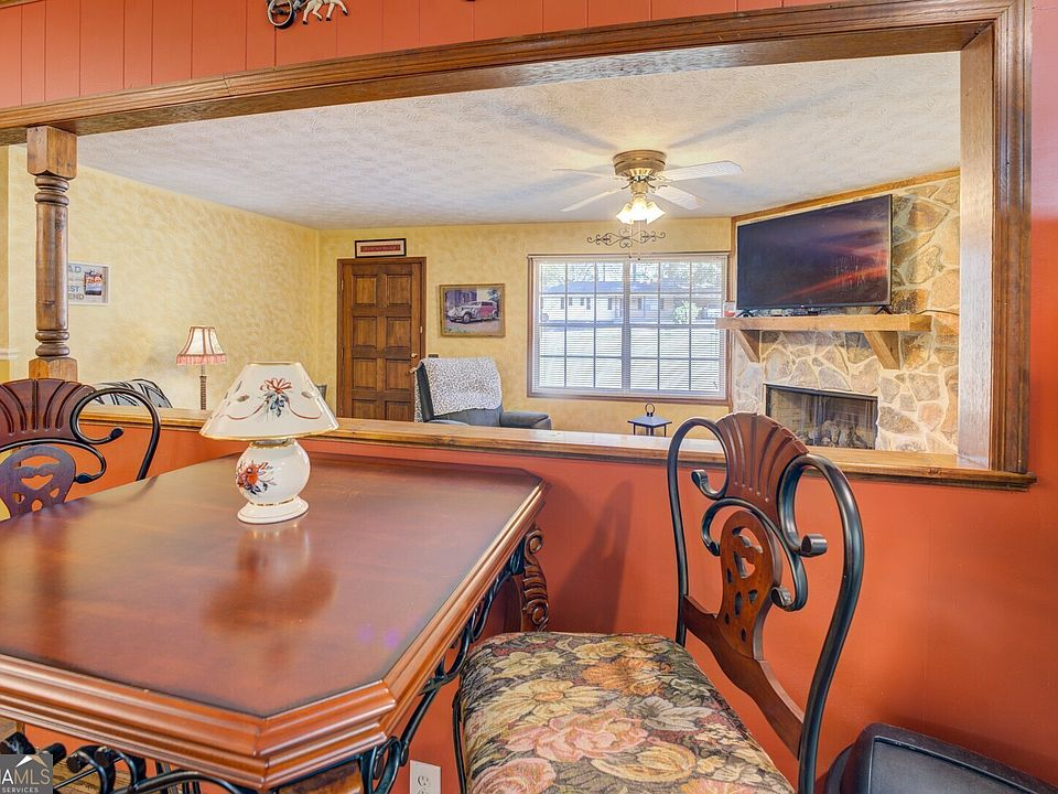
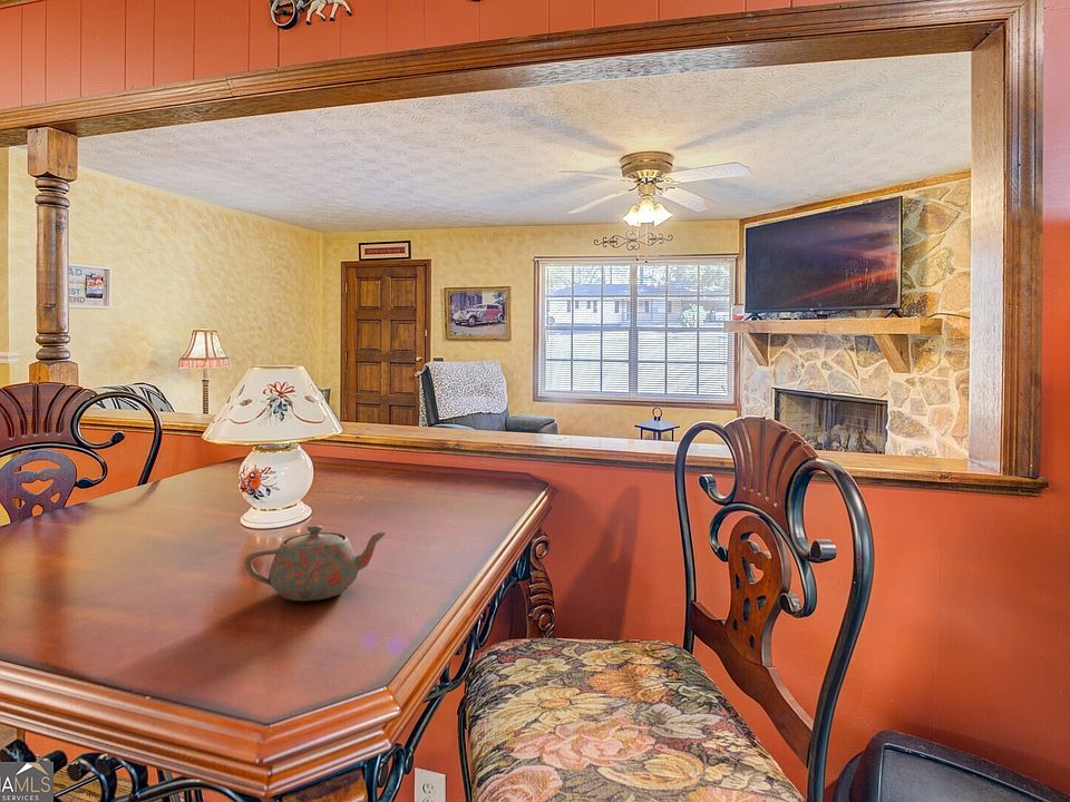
+ teapot (319, 558)
